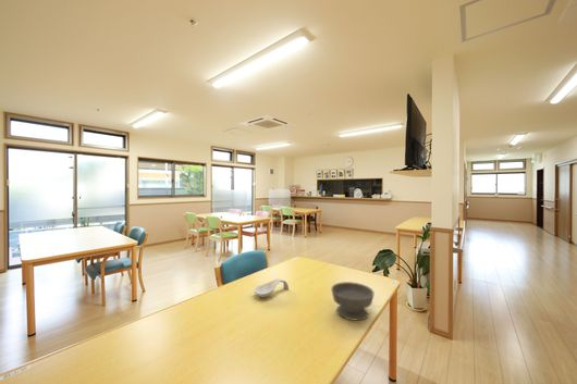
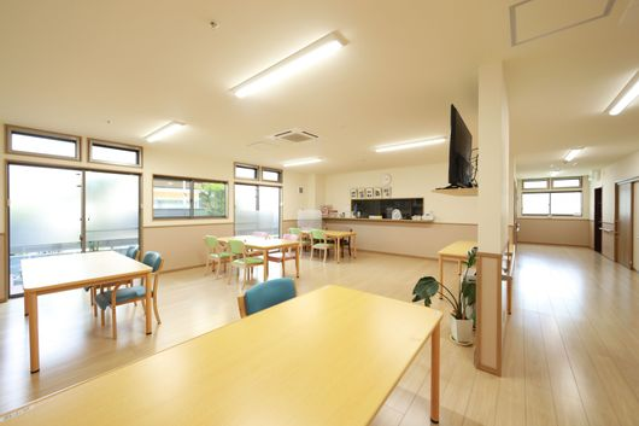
- bowl (352, 300)
- spoon rest (271, 287)
